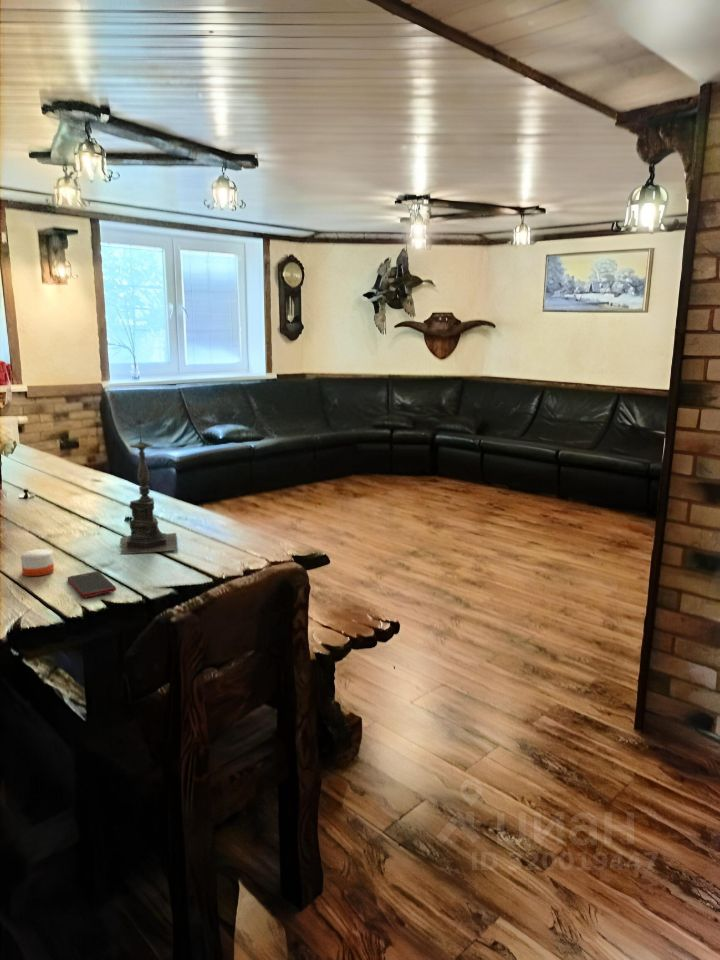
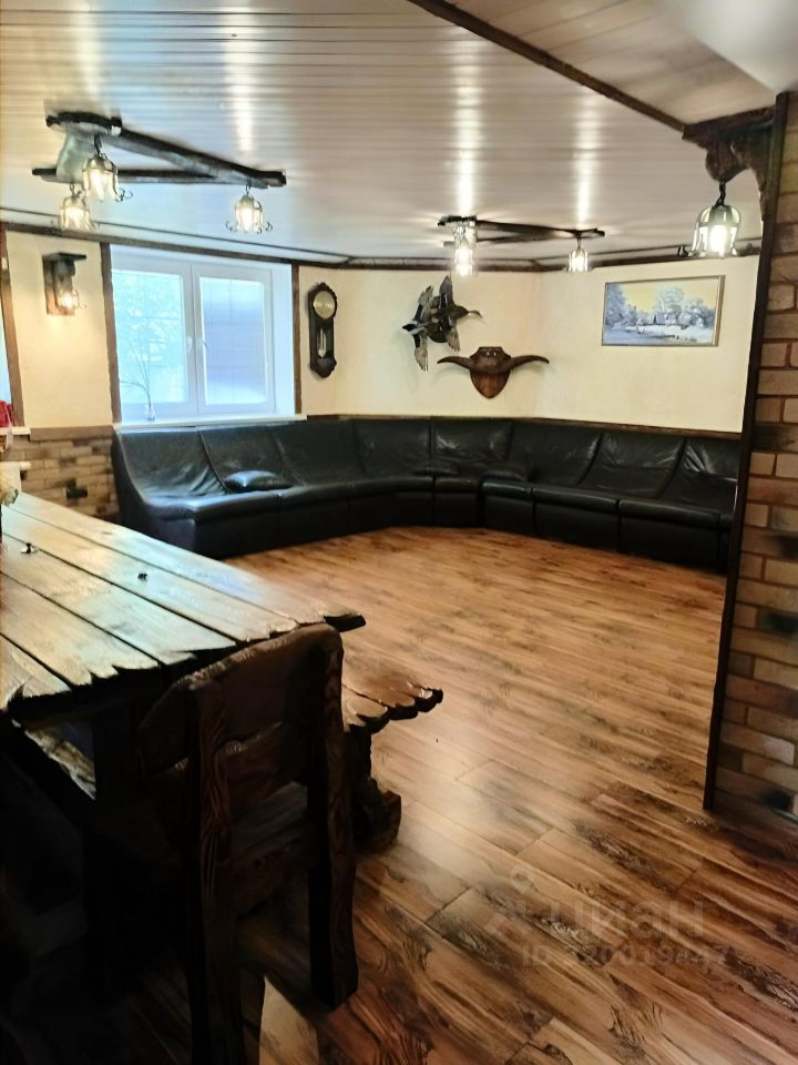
- candle (36, 552)
- candle holder (145, 486)
- cell phone (91, 584)
